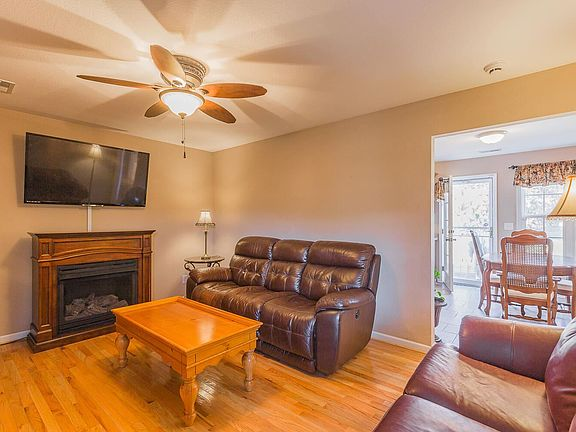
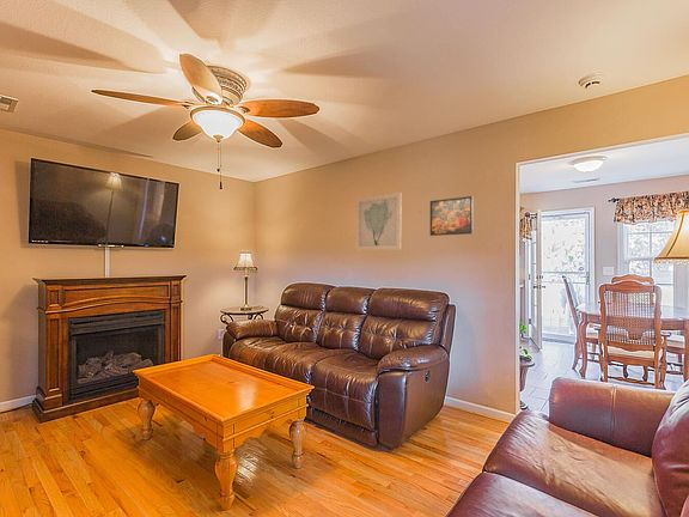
+ wall art (377, 223)
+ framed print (450, 217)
